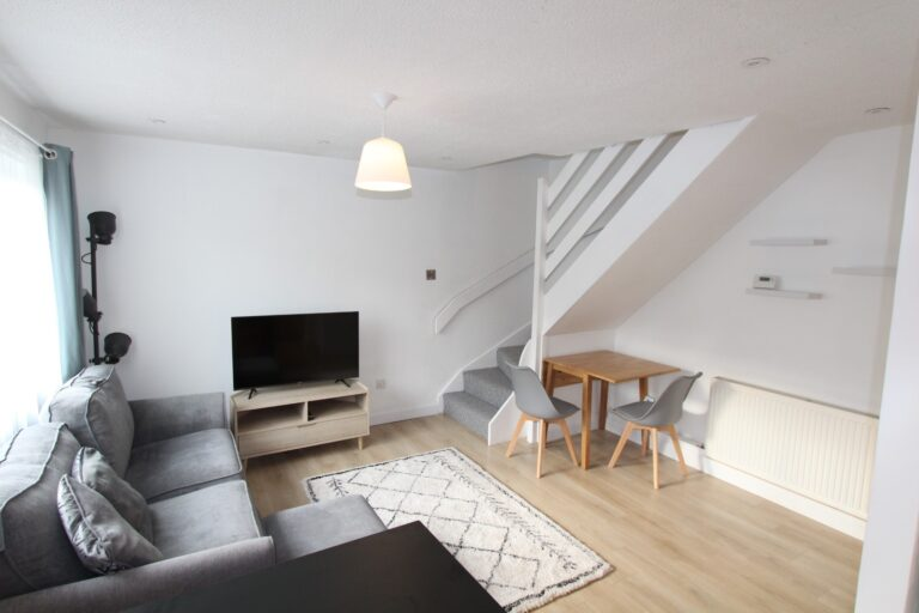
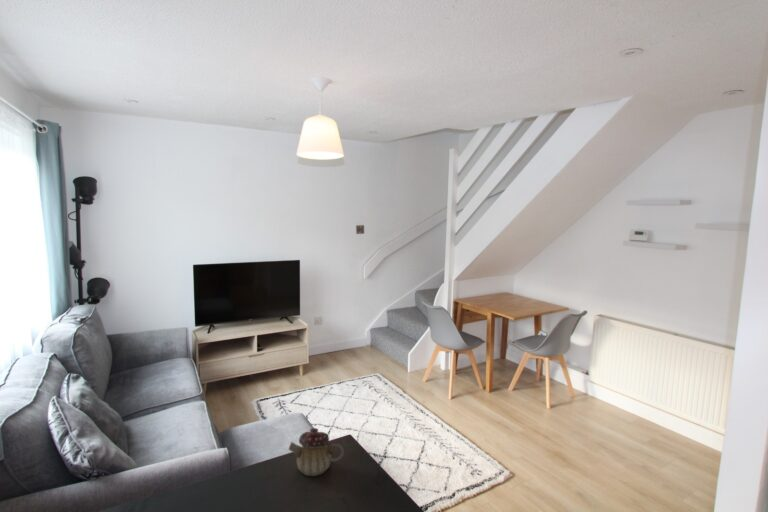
+ teapot (316, 448)
